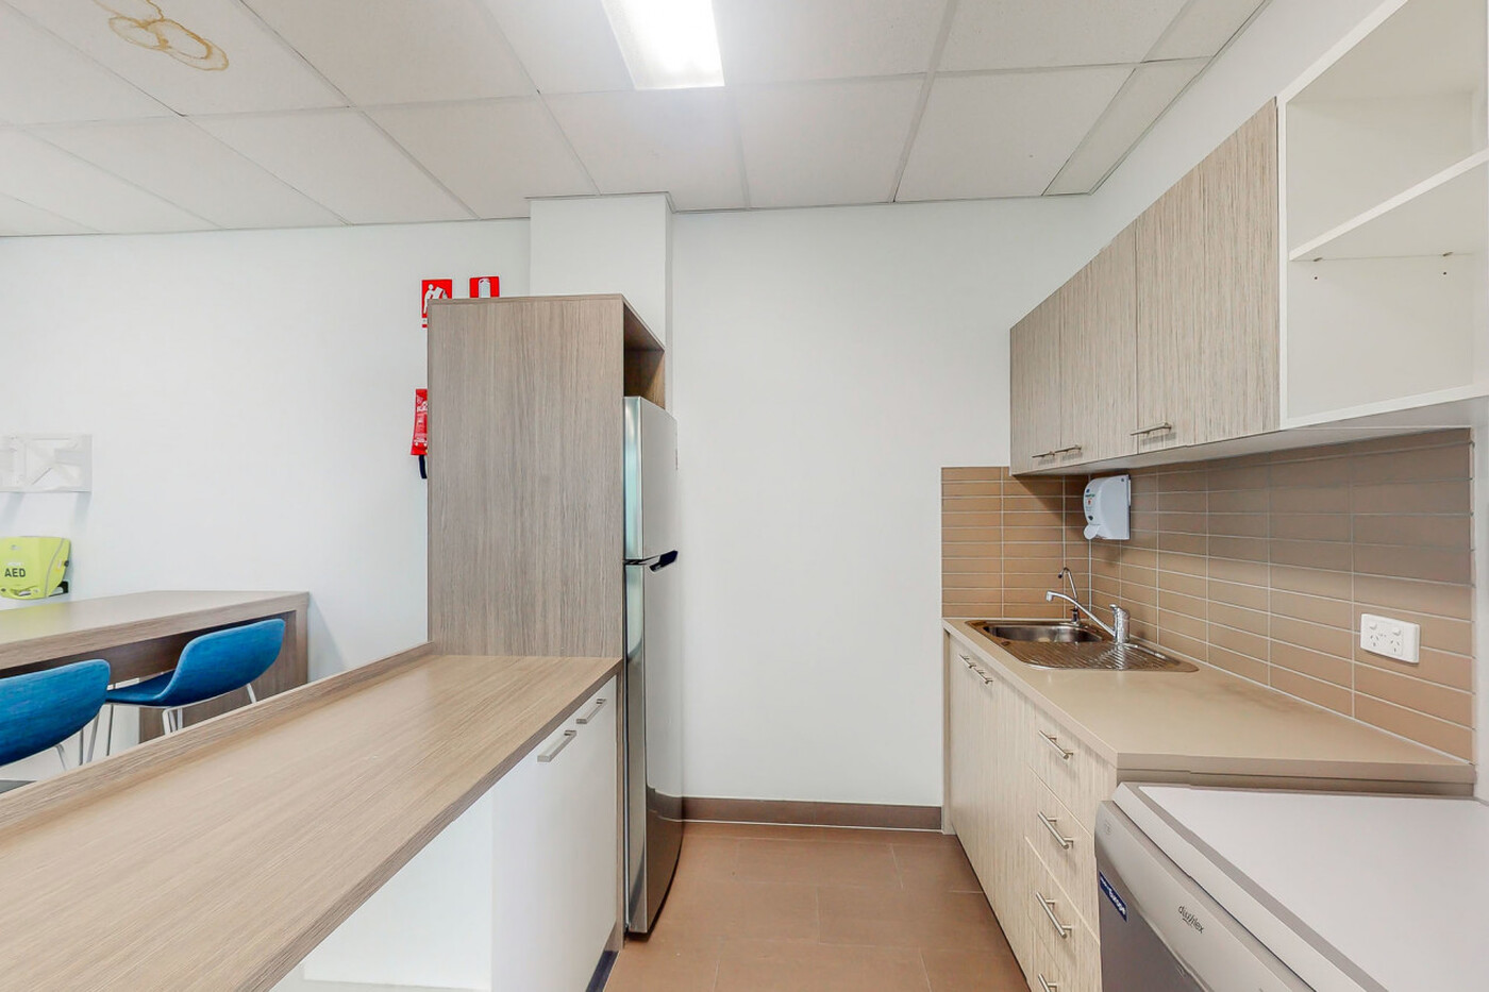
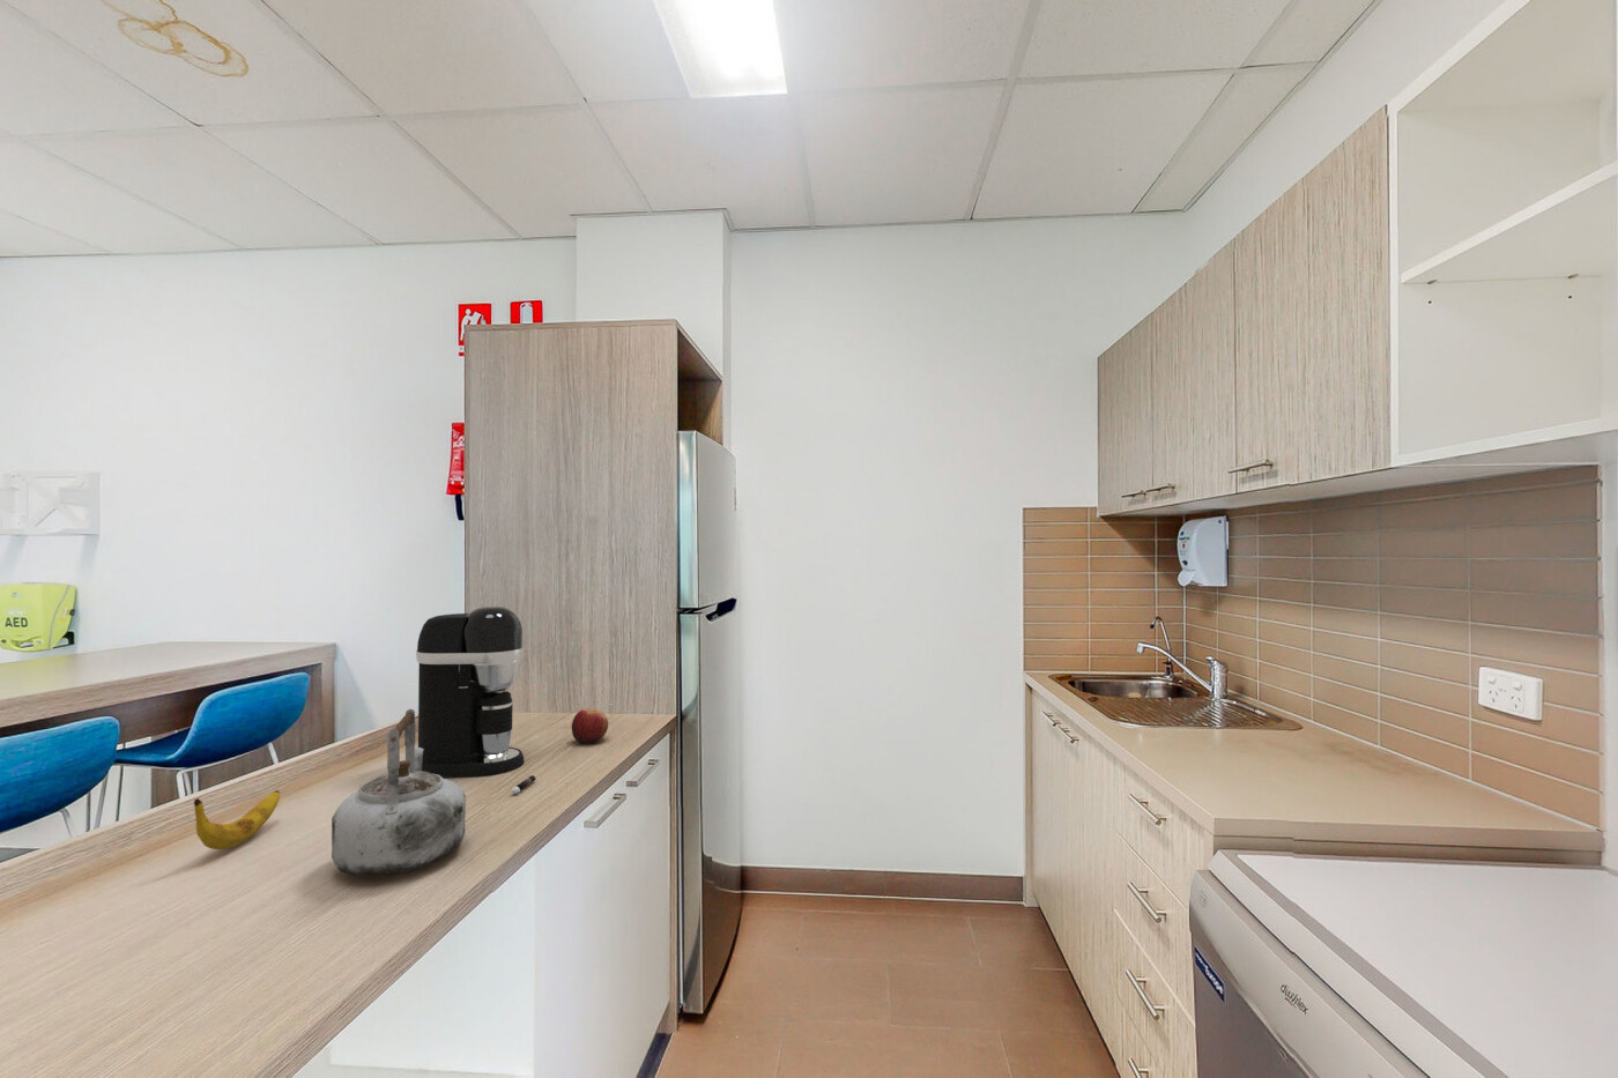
+ kettle (404, 782)
+ banana (243, 816)
+ coffee maker (470, 686)
+ apple (589, 724)
+ pepper shaker (523, 783)
